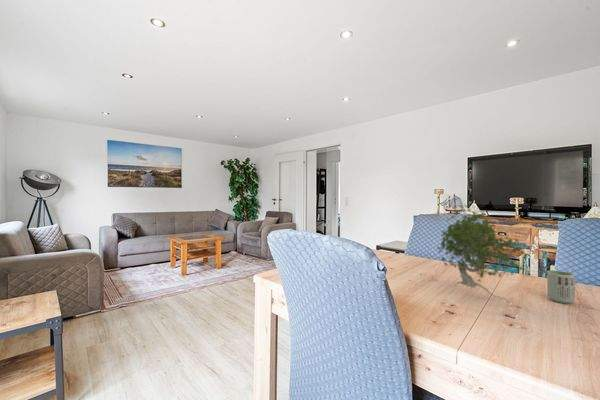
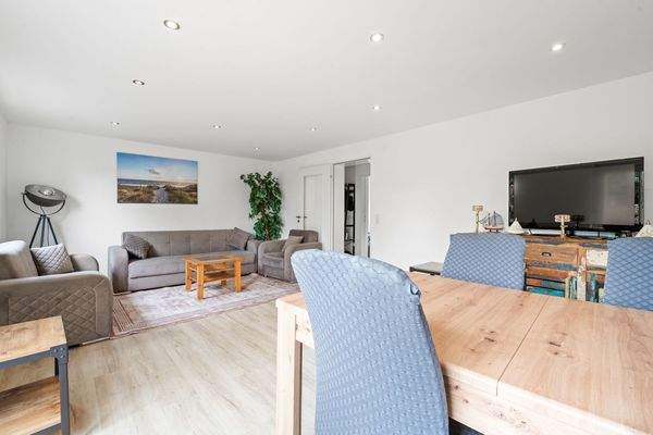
- cup (560, 286)
- plant (474, 249)
